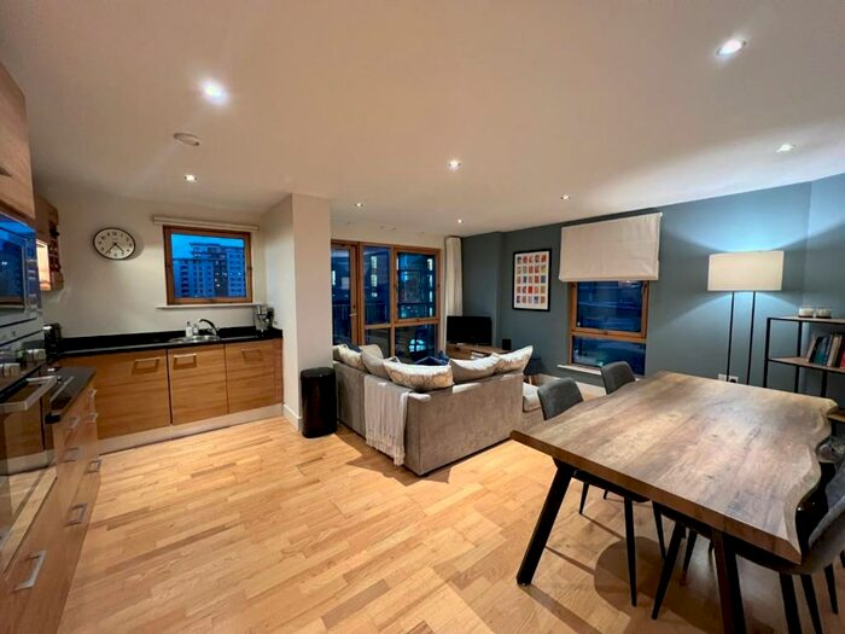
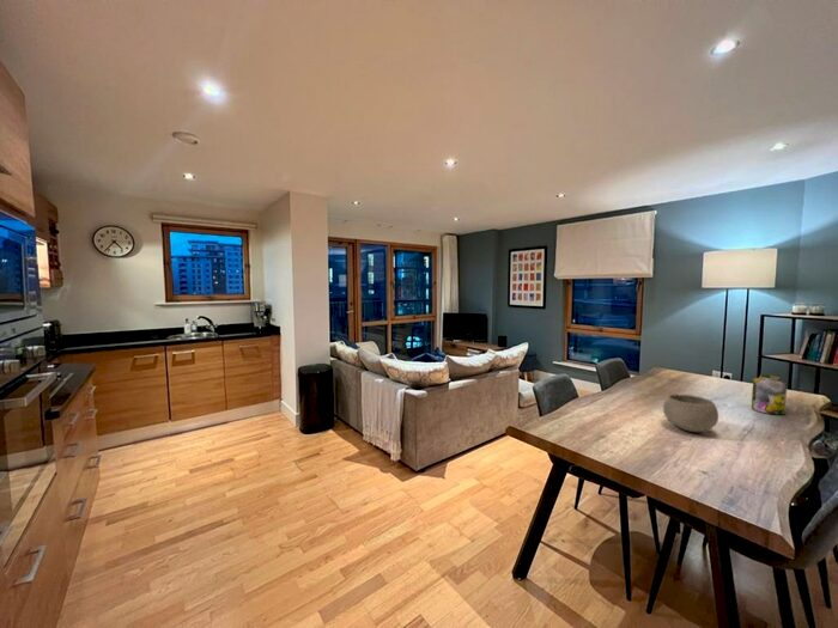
+ jar (769, 394)
+ bowl (690, 414)
